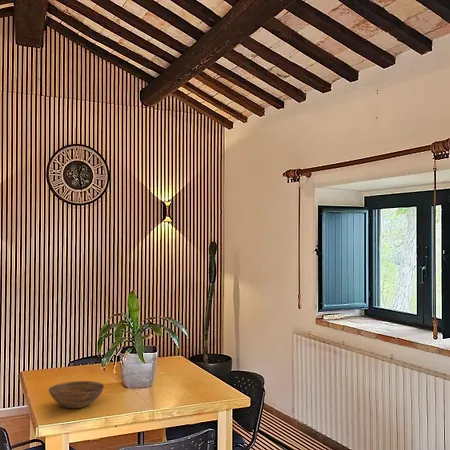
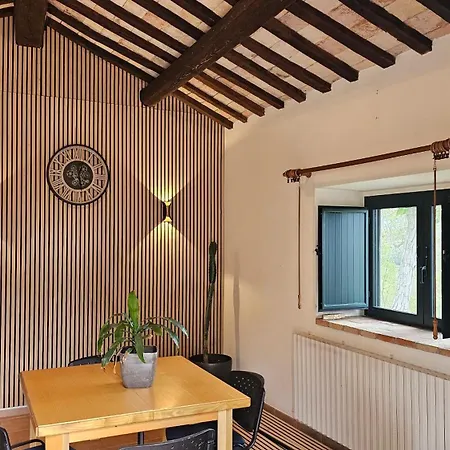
- bowl (76, 396)
